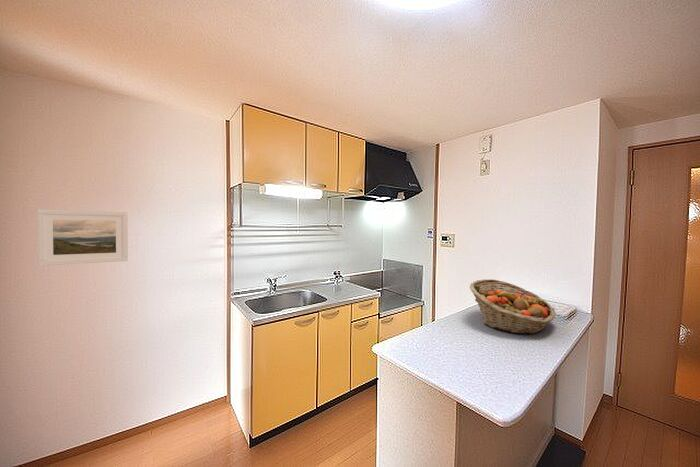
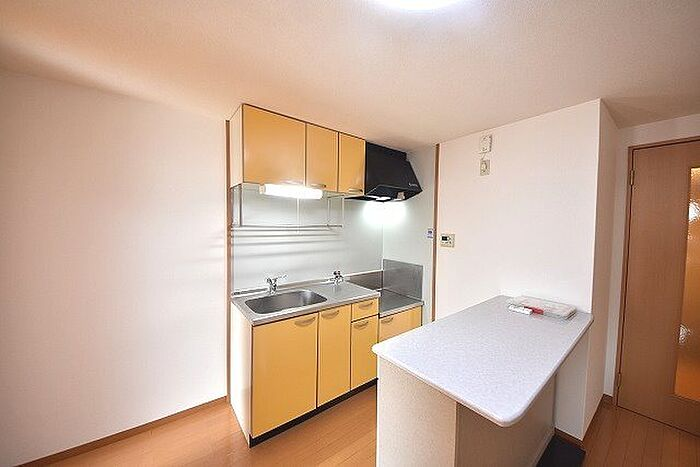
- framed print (86, 237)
- fruit basket (510, 304)
